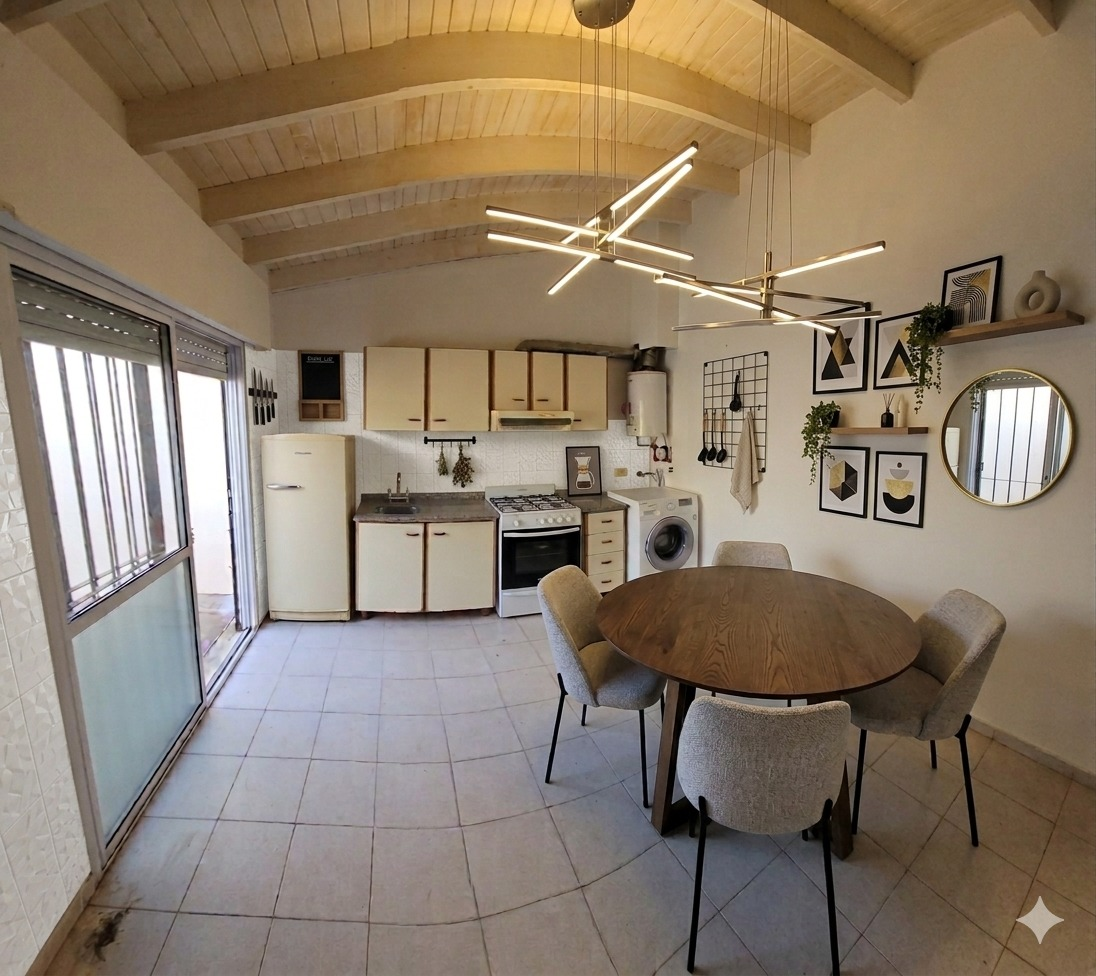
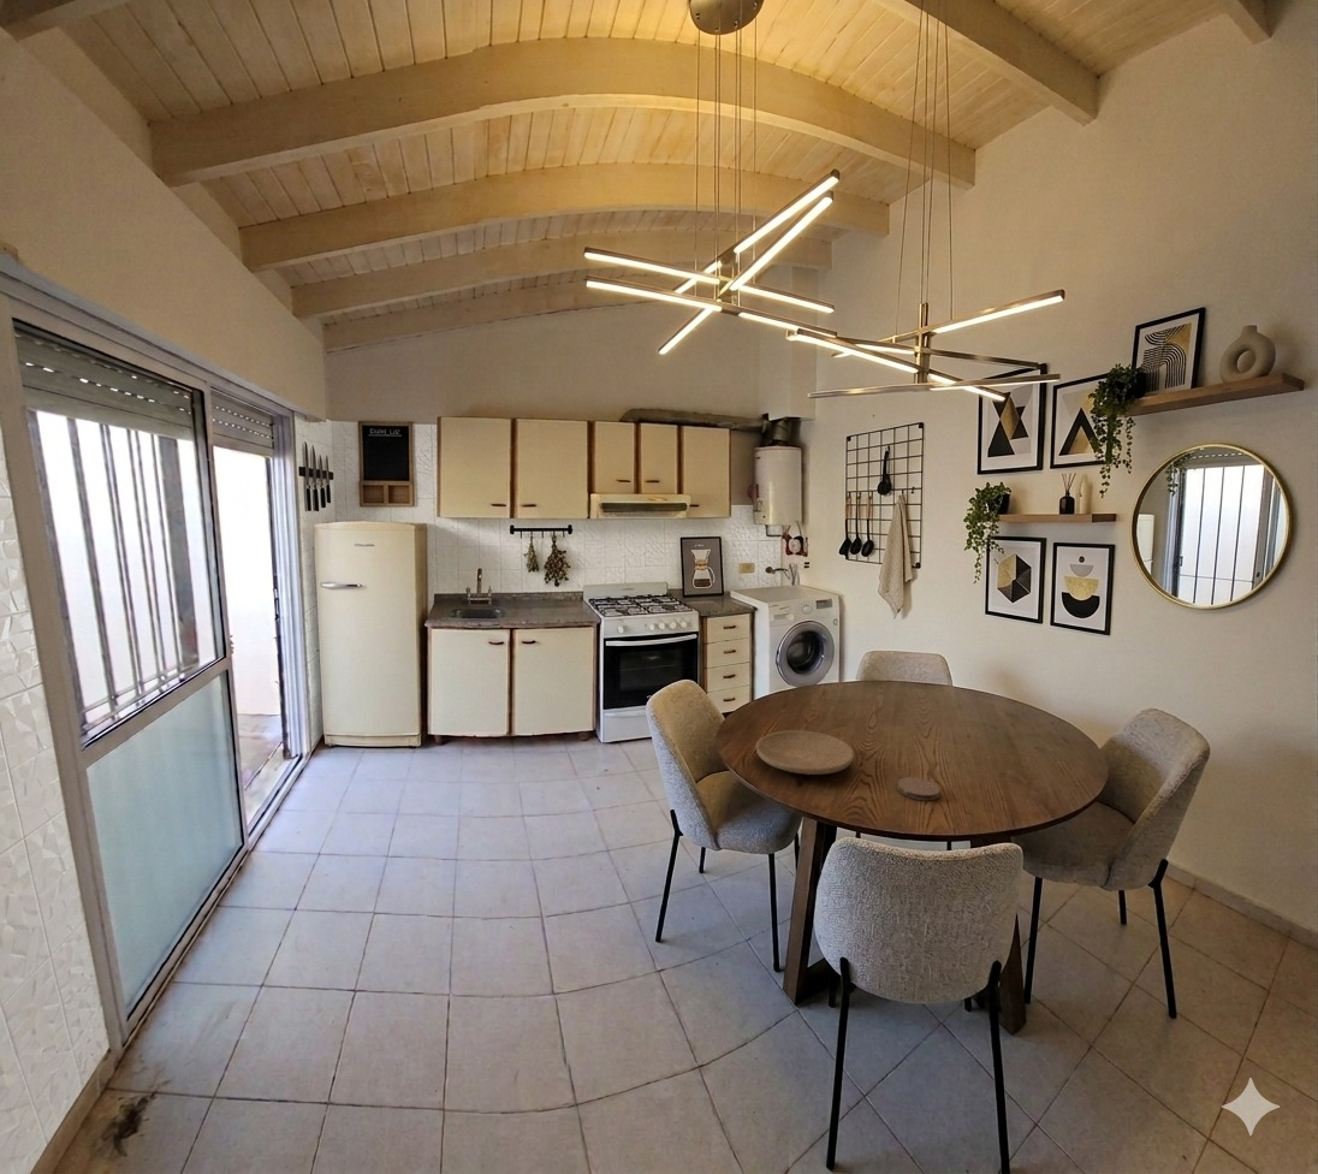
+ coaster (918, 788)
+ plate (803, 755)
